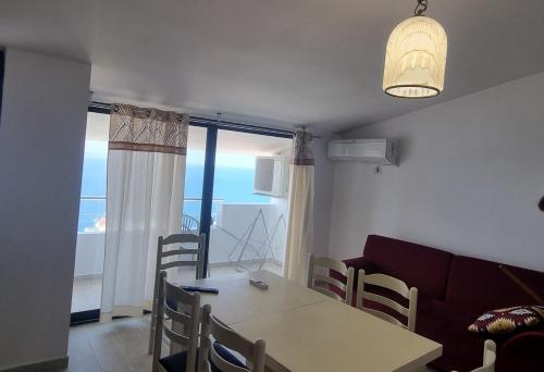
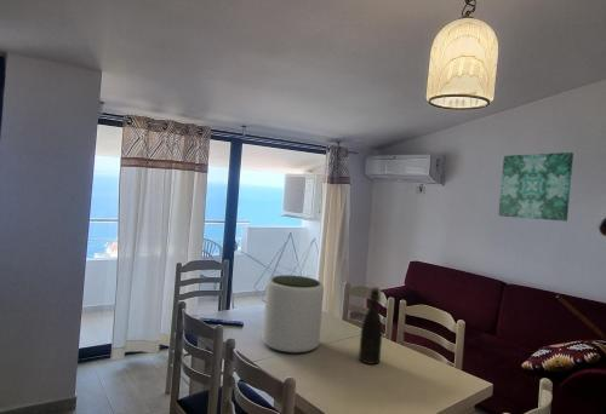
+ bottle (372, 323)
+ plant pot (292, 311)
+ wall art (533, 186)
